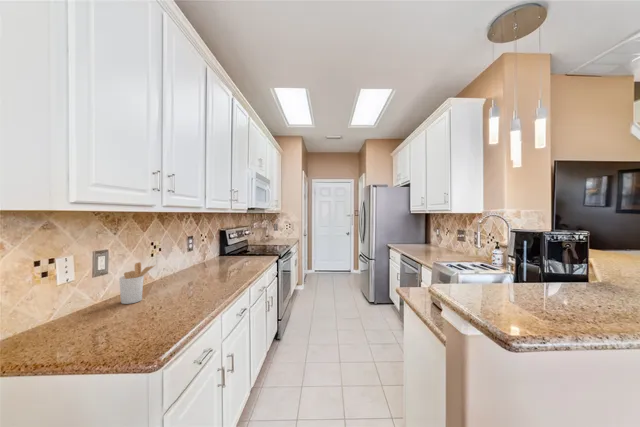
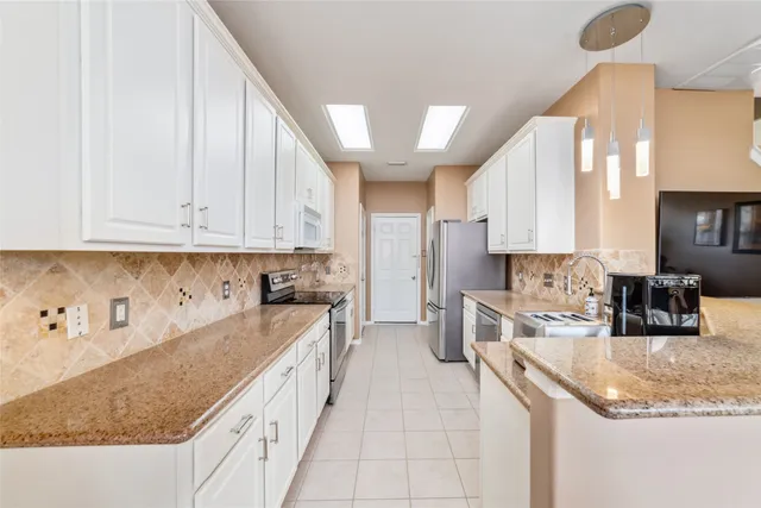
- utensil holder (137, 282)
